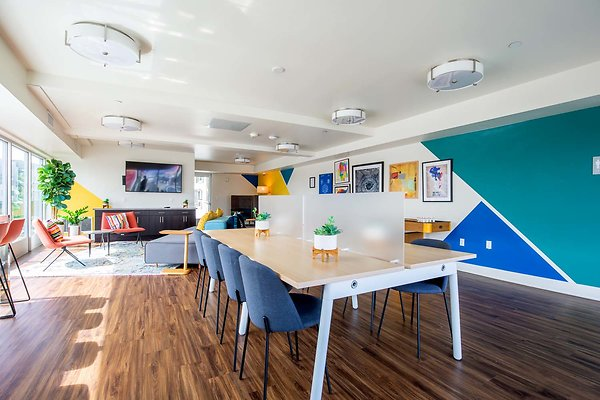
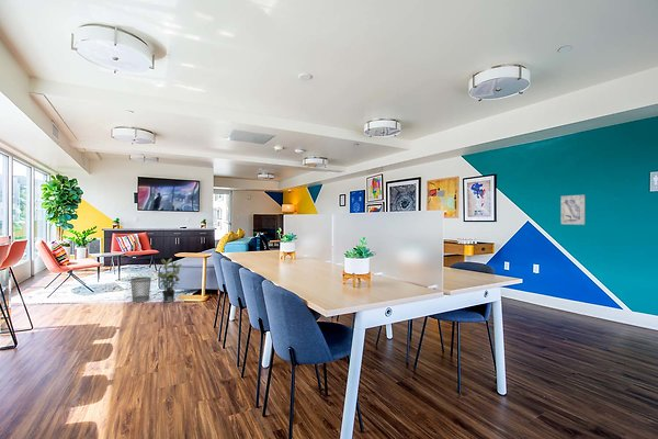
+ wastebasket (140, 289)
+ wall art (572, 210)
+ potted plant (170, 279)
